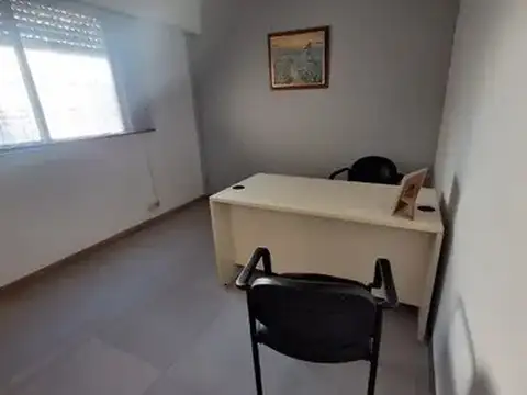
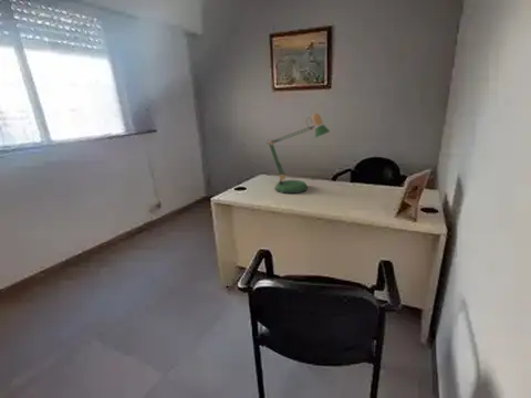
+ desk lamp (294, 135)
